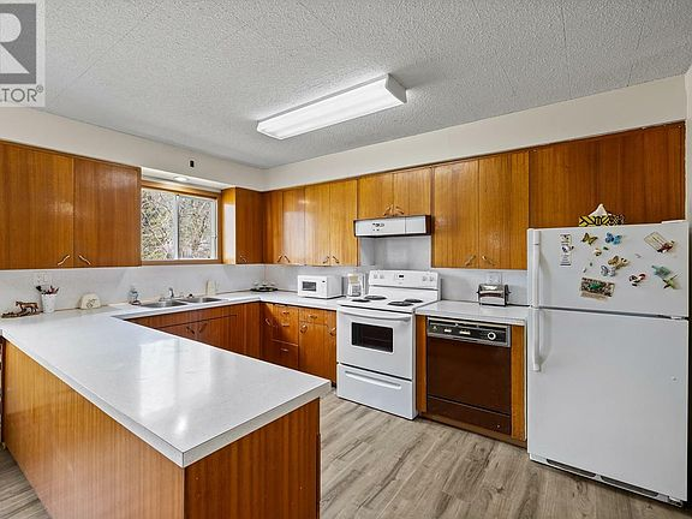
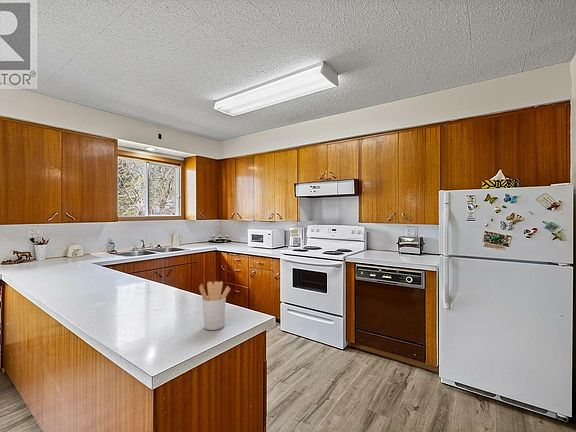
+ utensil holder (214, 303)
